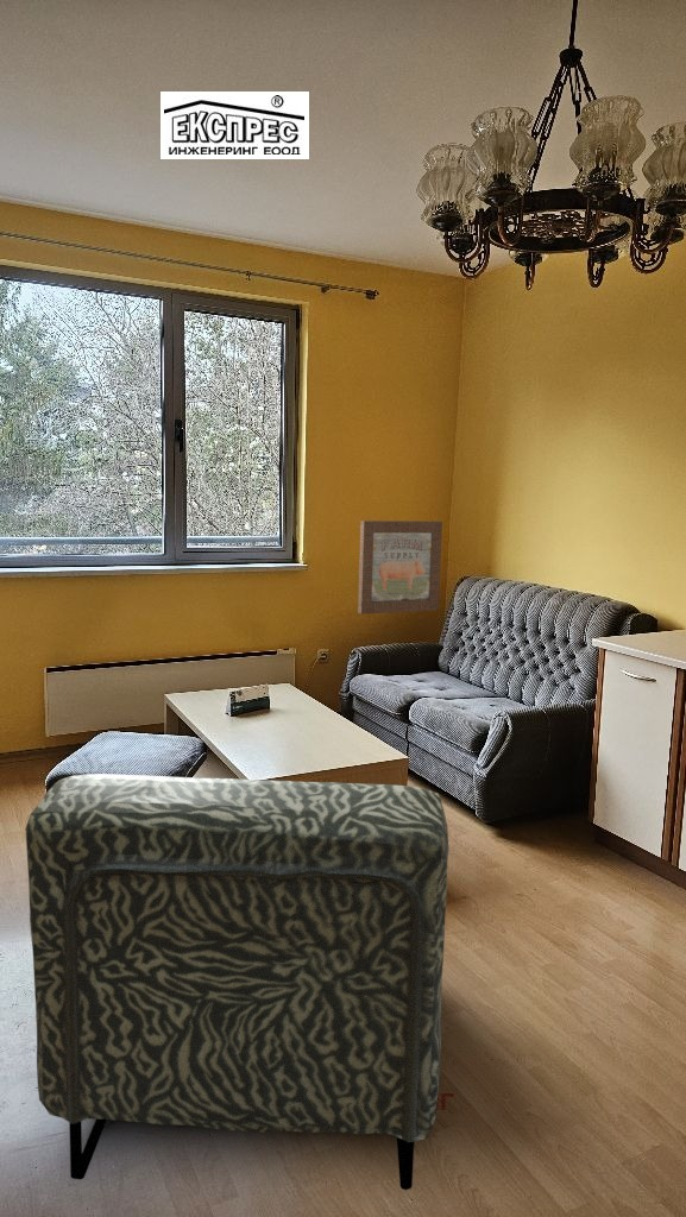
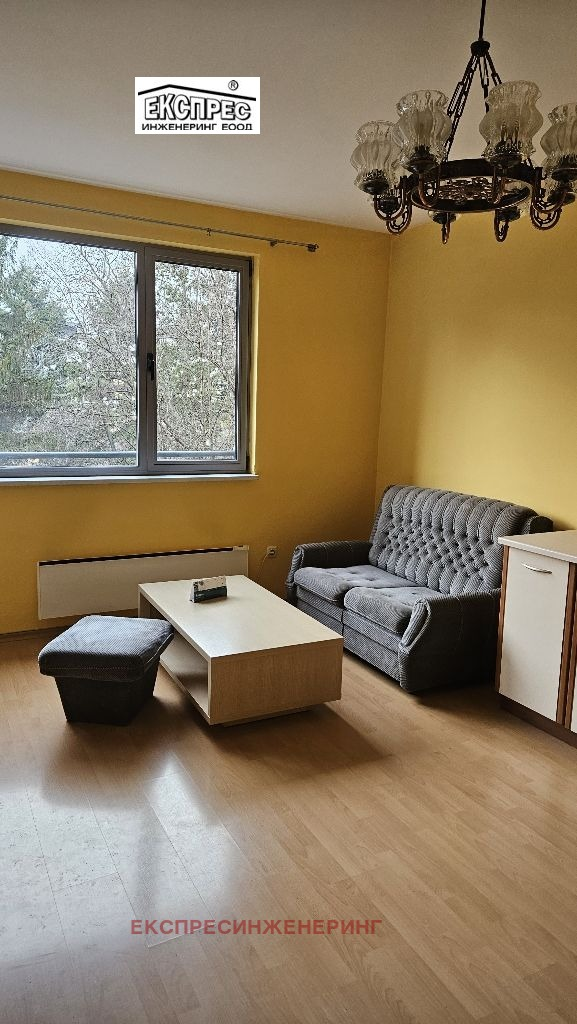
- armchair (259, 894)
- wall art (401, 566)
